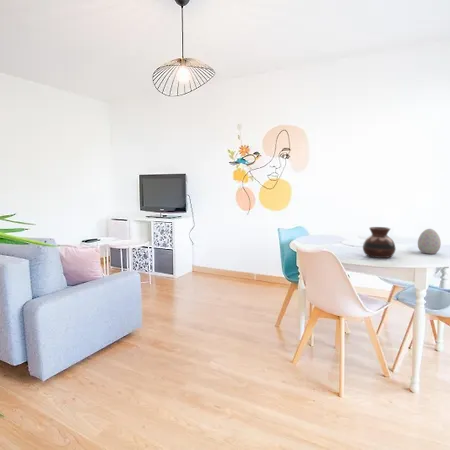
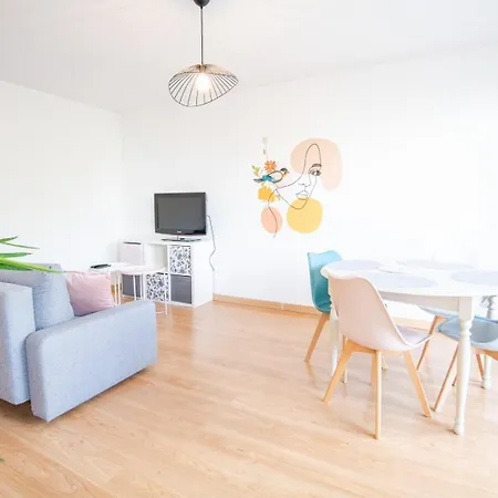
- vase (379, 242)
- decorative egg (429, 240)
